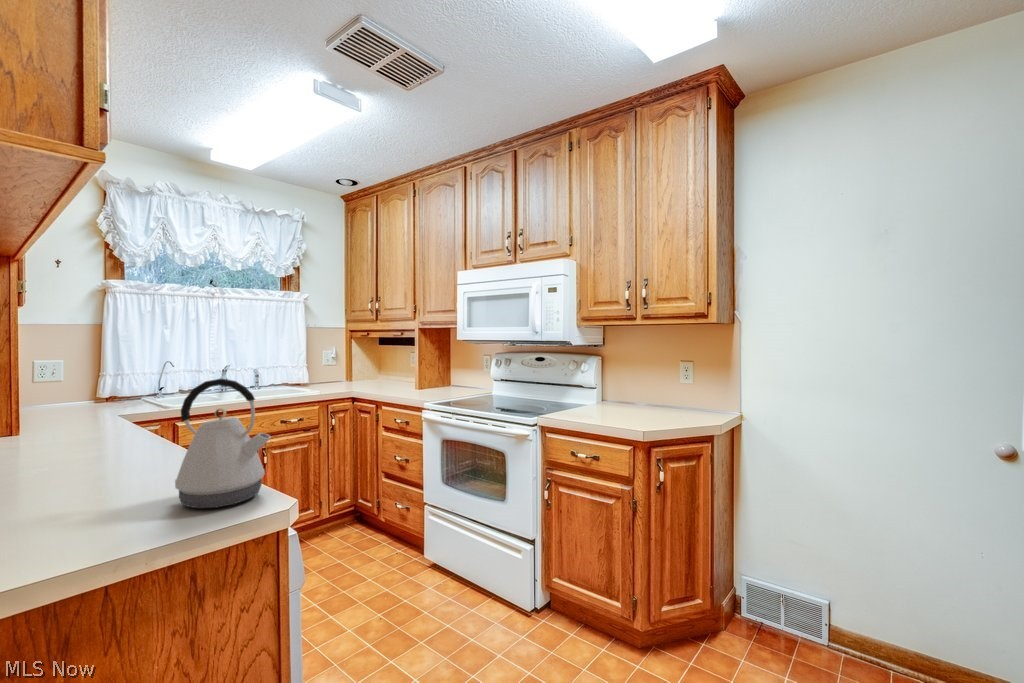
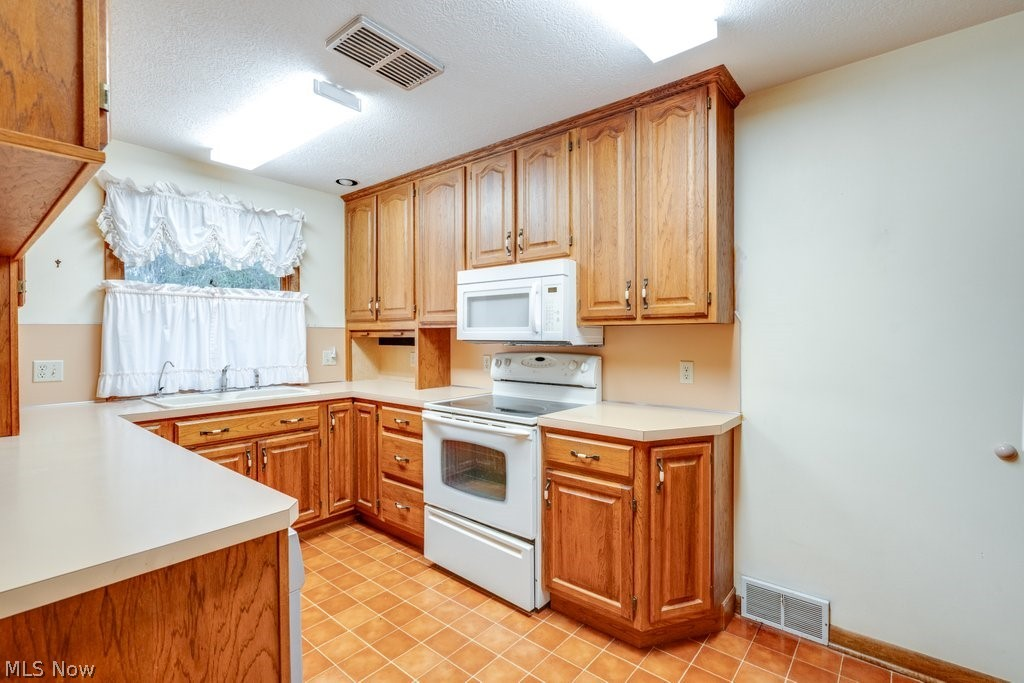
- kettle (223, 438)
